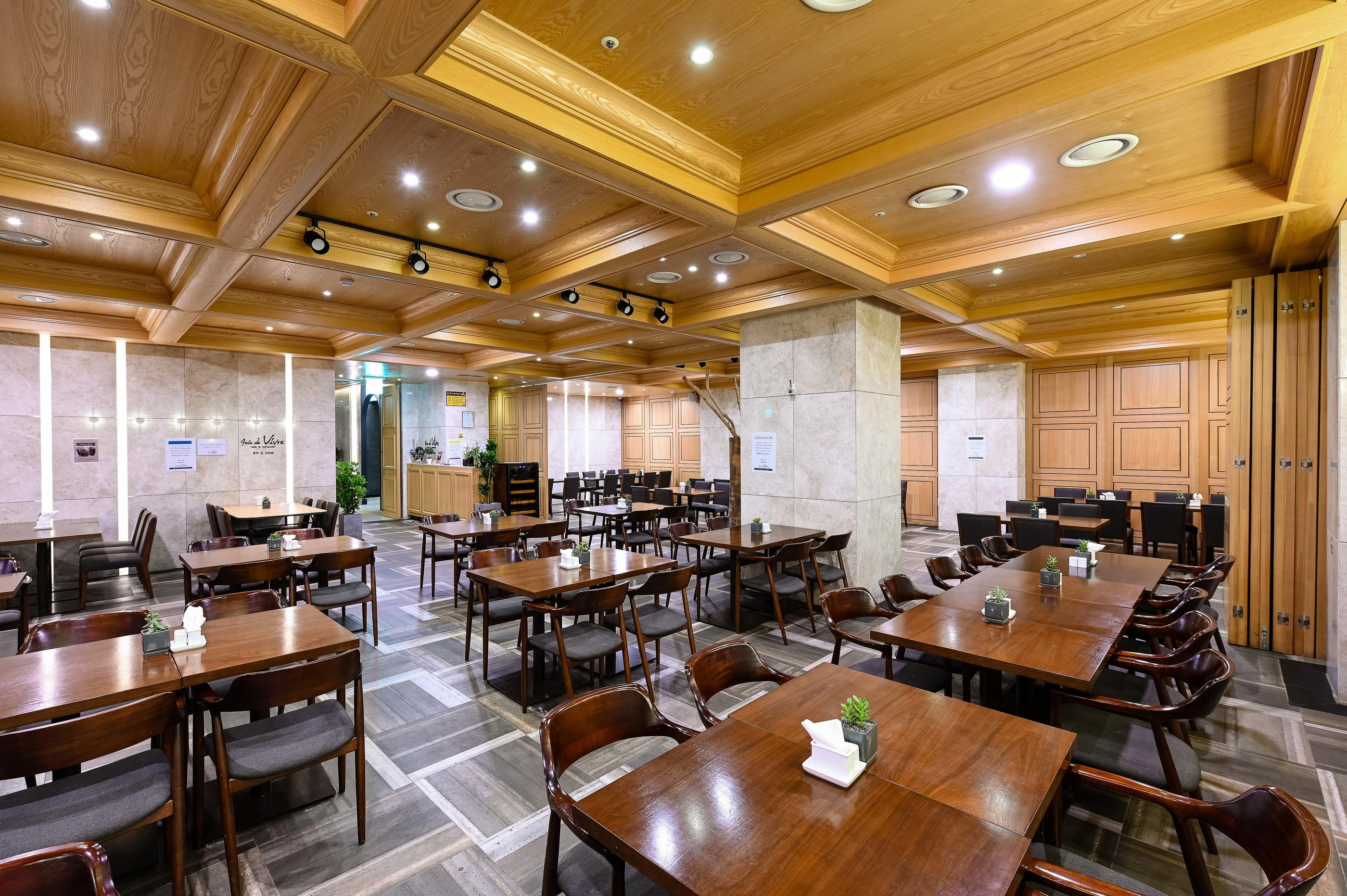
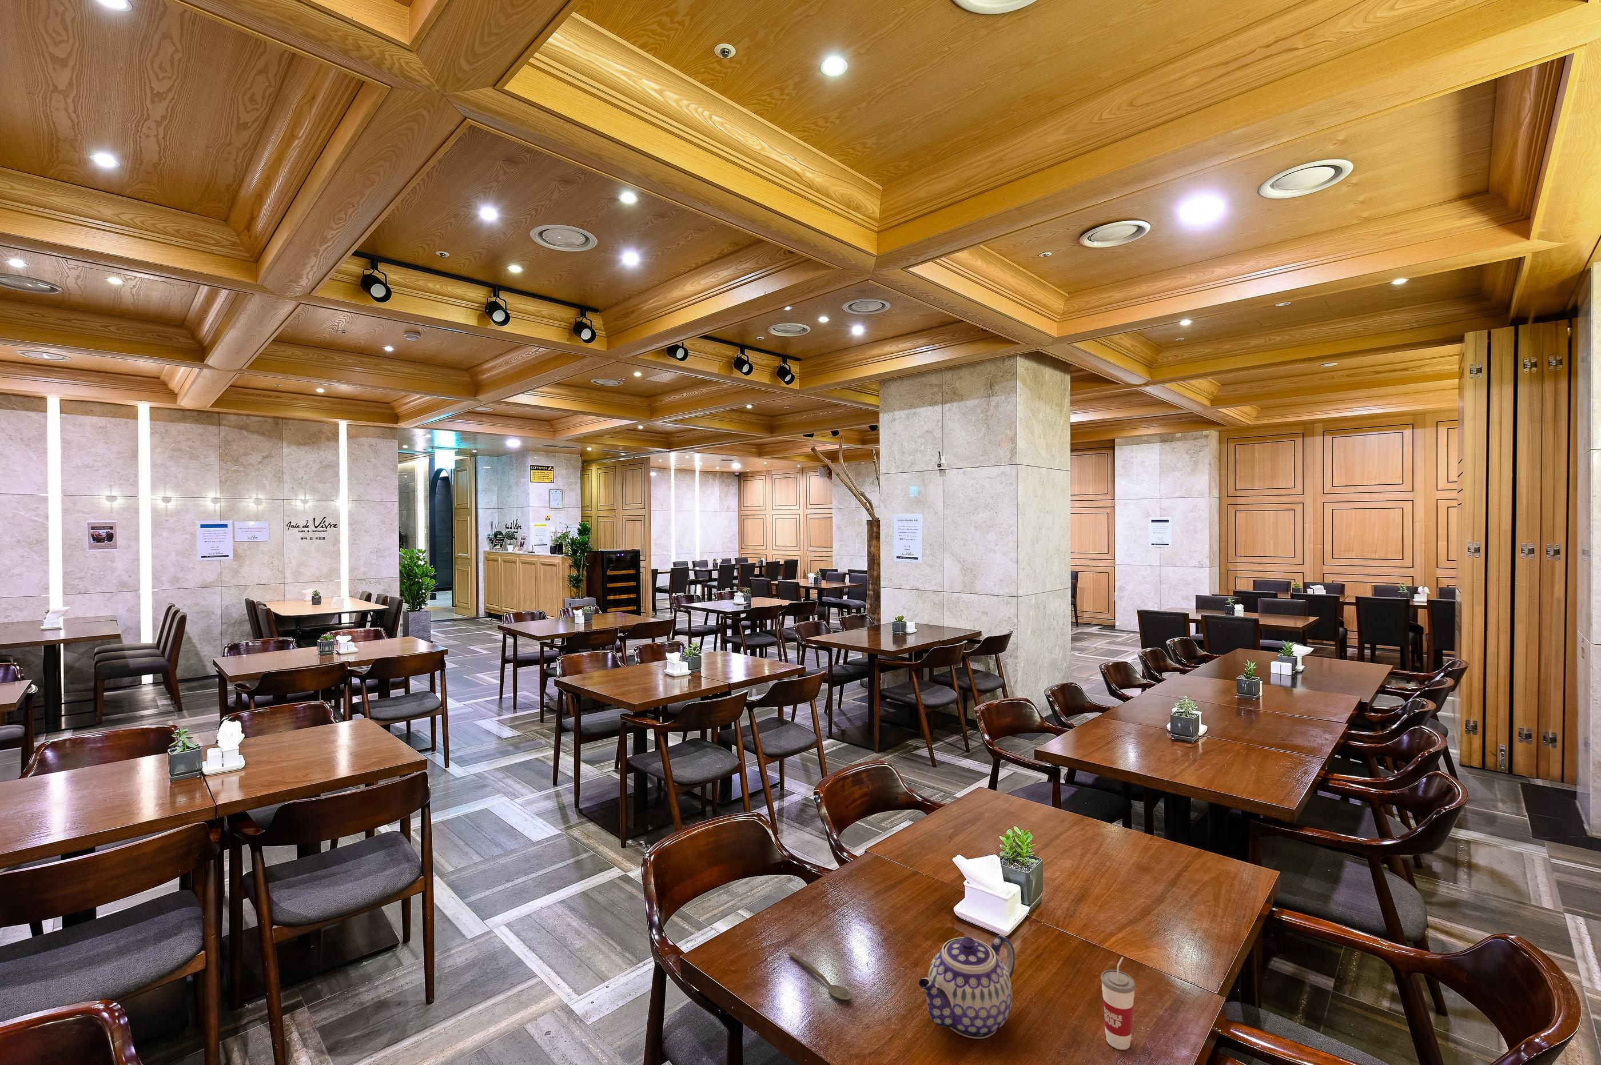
+ spoon (818, 975)
+ teapot (969, 978)
+ cup (1117, 1000)
